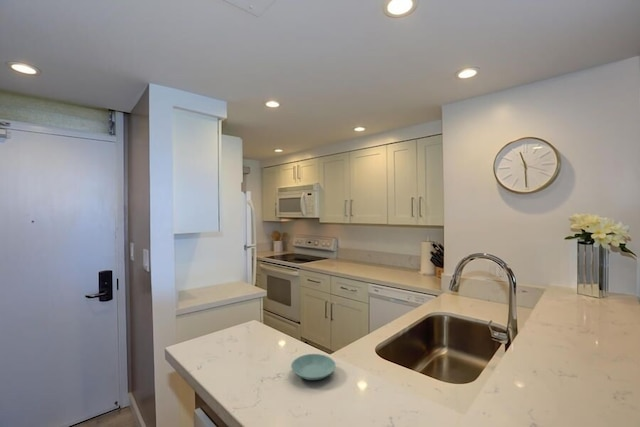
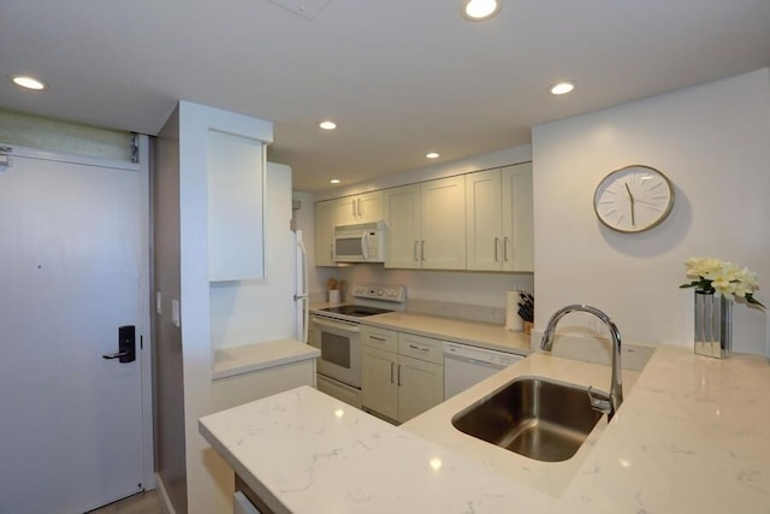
- saucer (313, 368)
